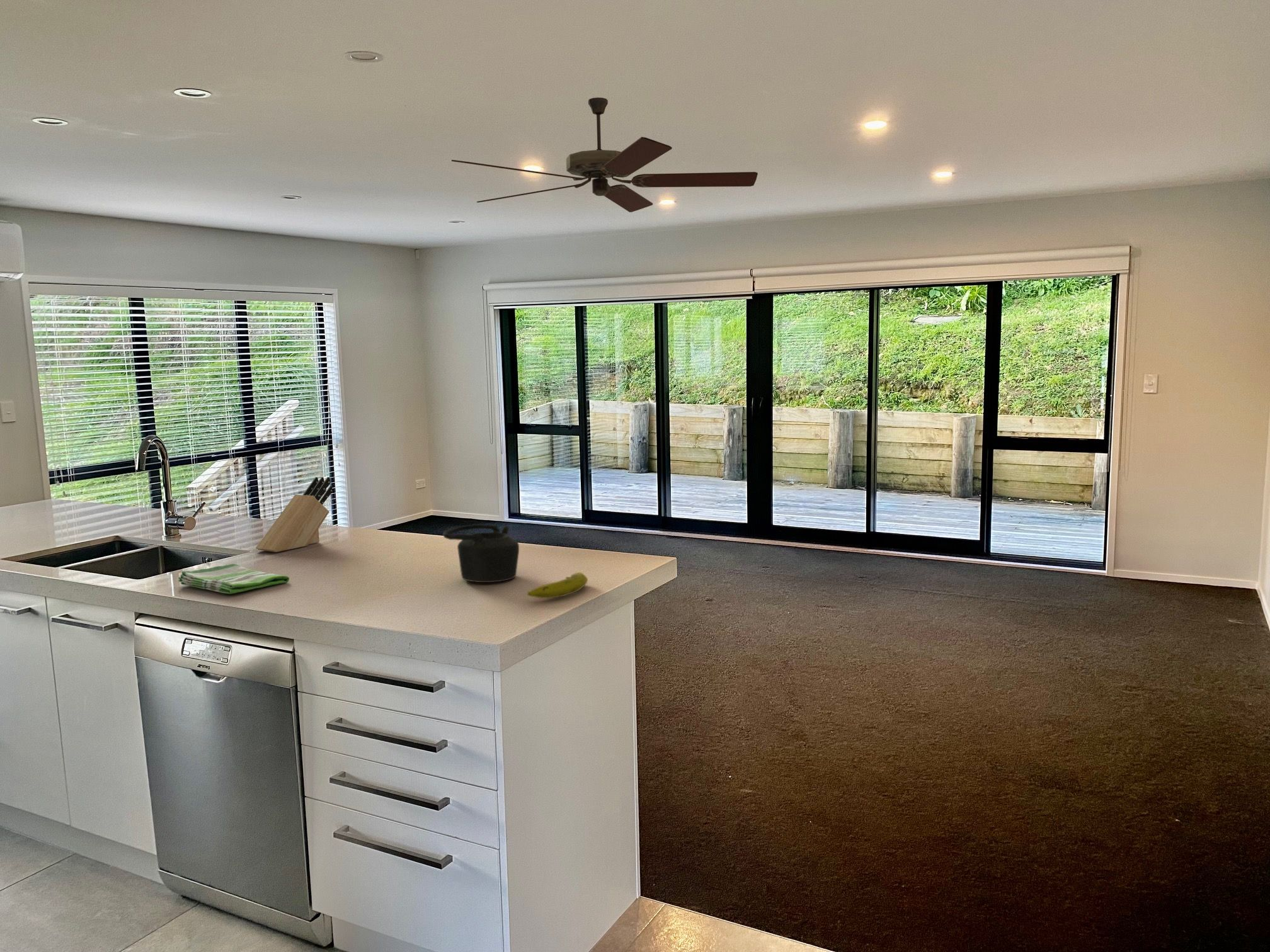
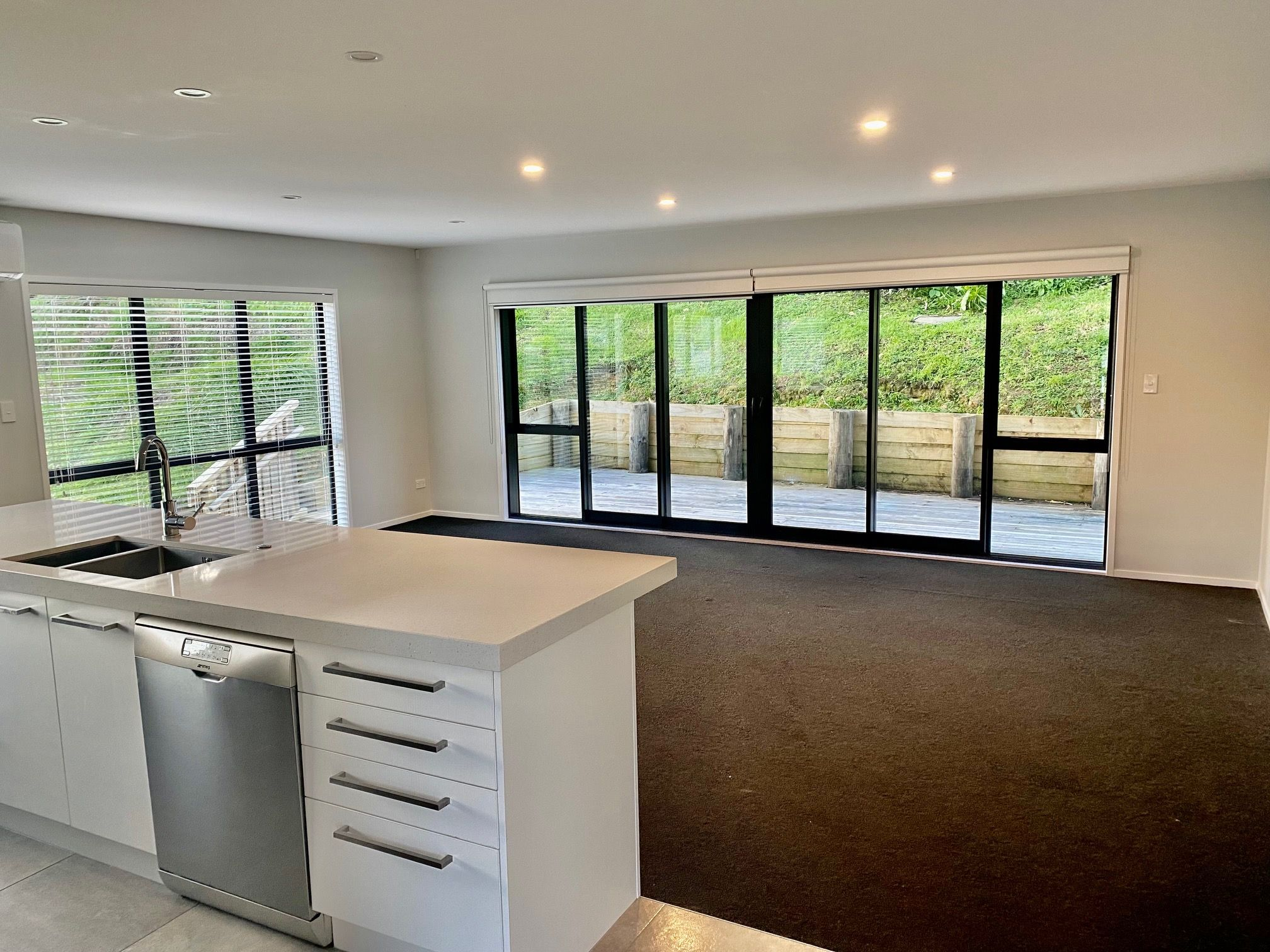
- ceiling fan (610, 150)
- knife block (297, 512)
- fruit (558, 584)
- teapot (487, 552)
- dish towel (234, 577)
